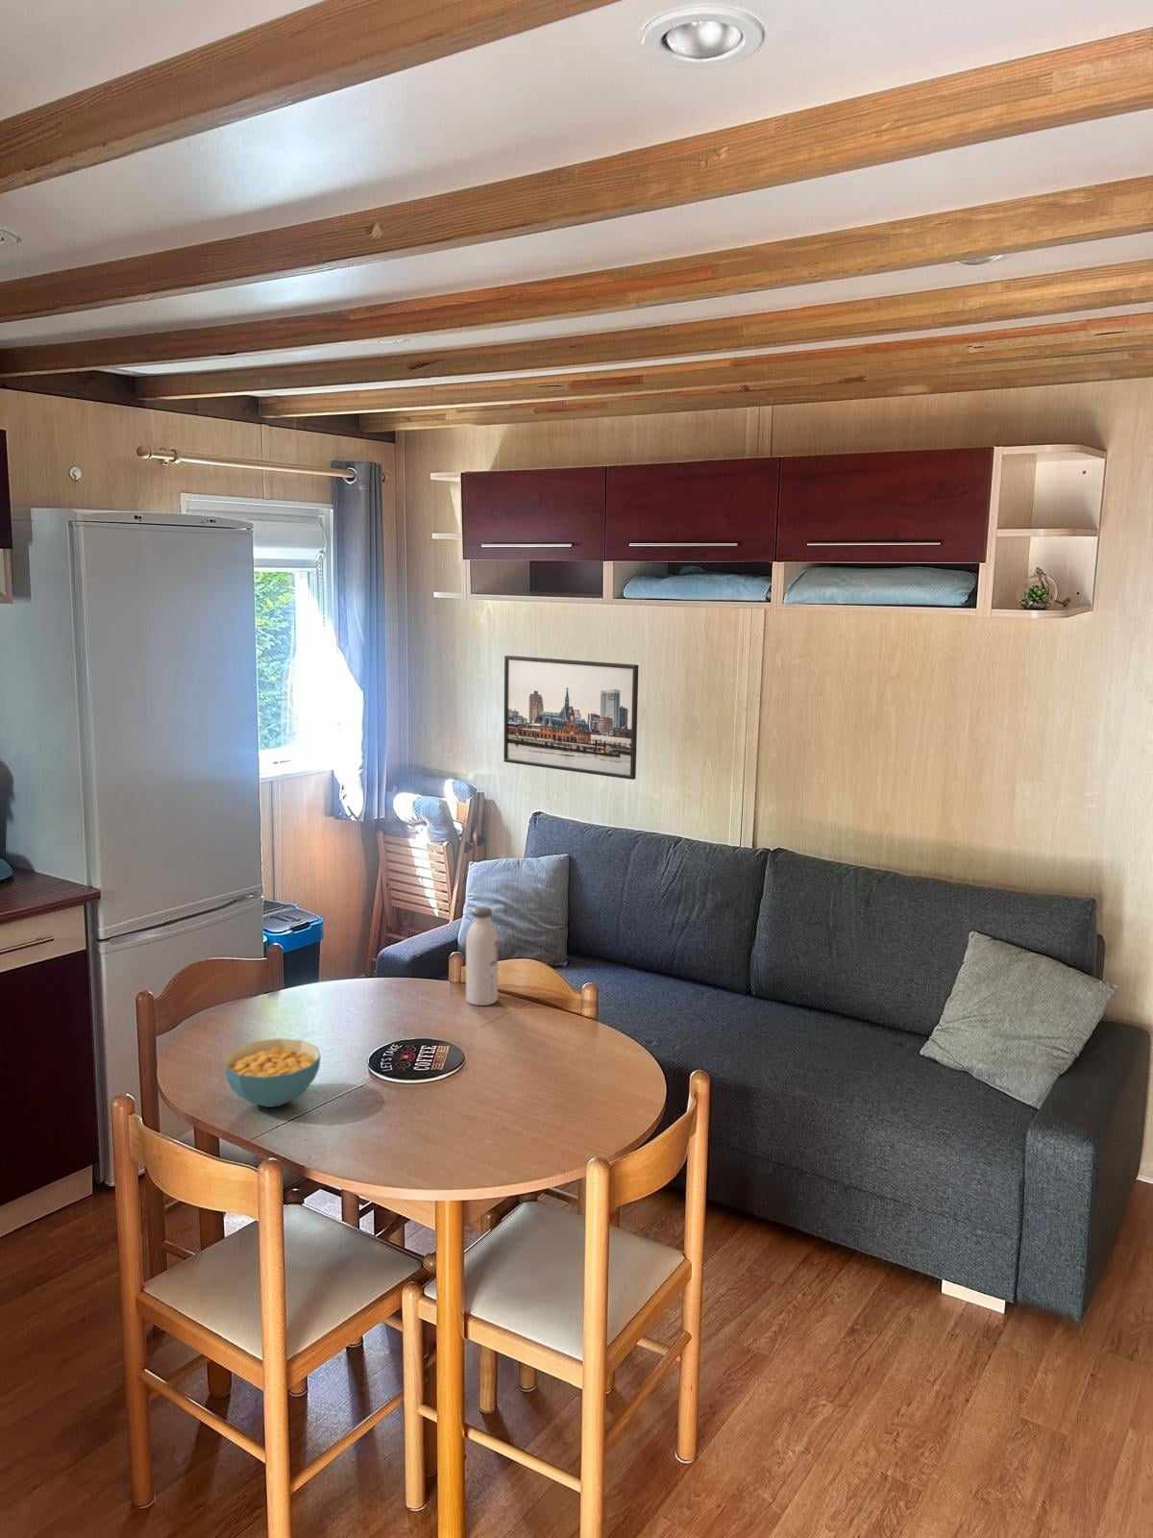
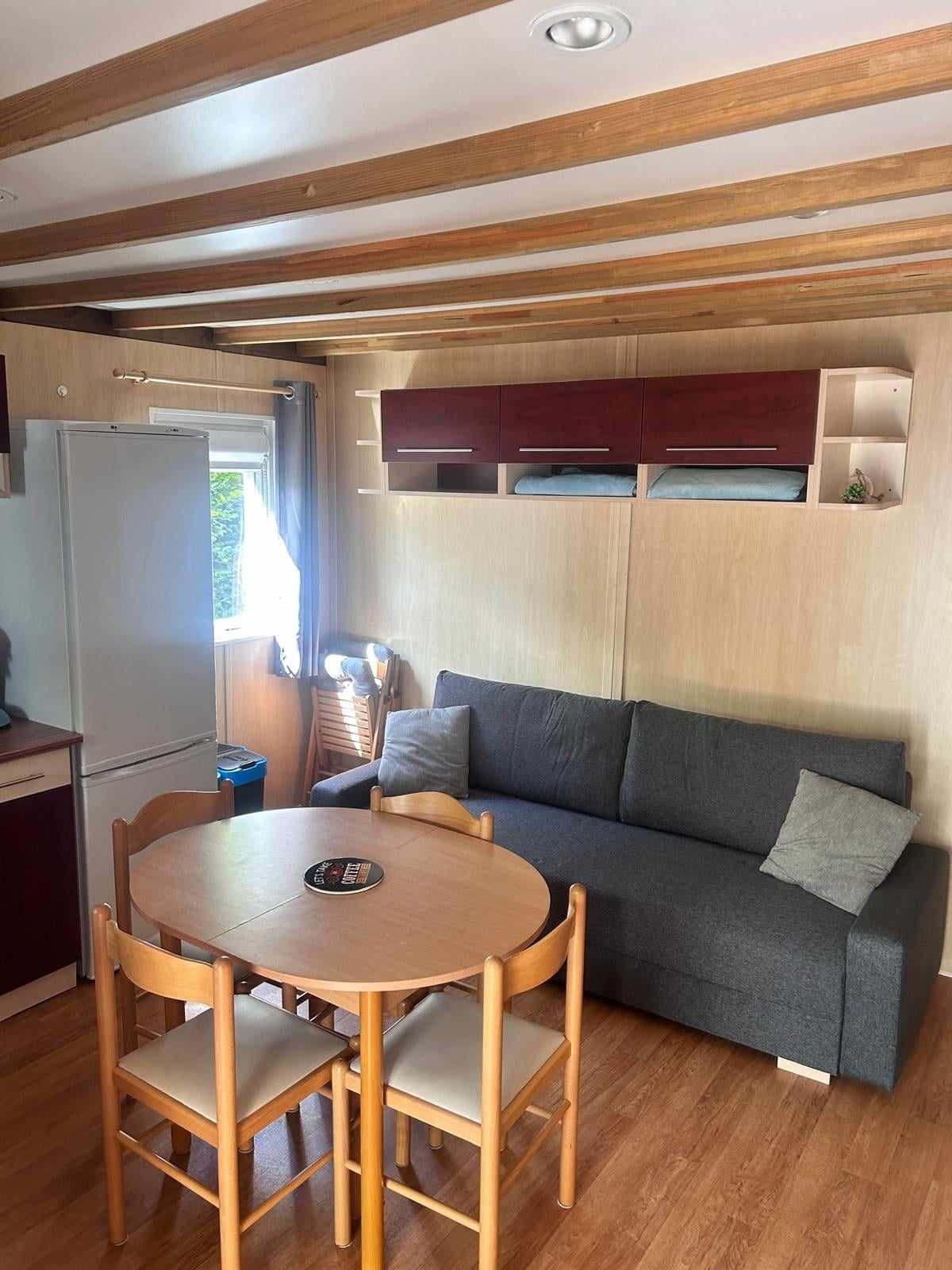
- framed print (568, 716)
- water bottle (481, 954)
- cereal bowl (273, 1079)
